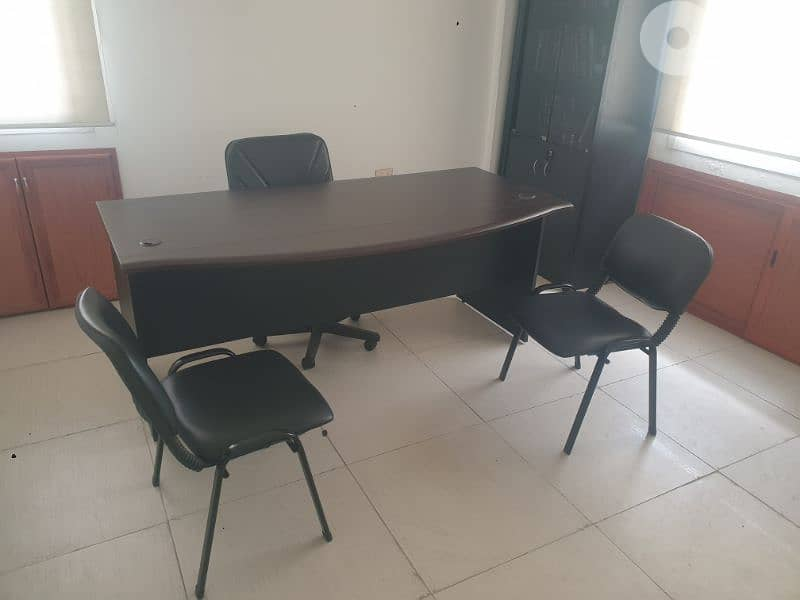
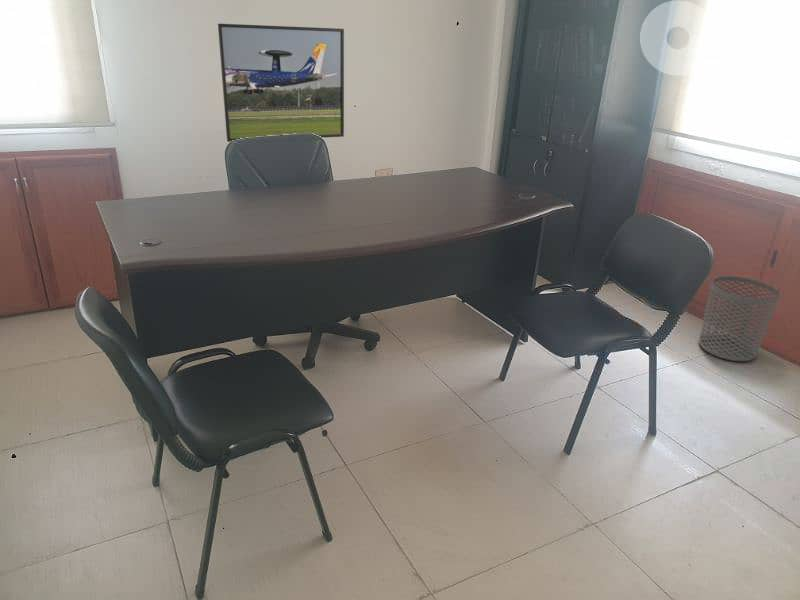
+ waste bin (735, 318)
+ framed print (285, 84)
